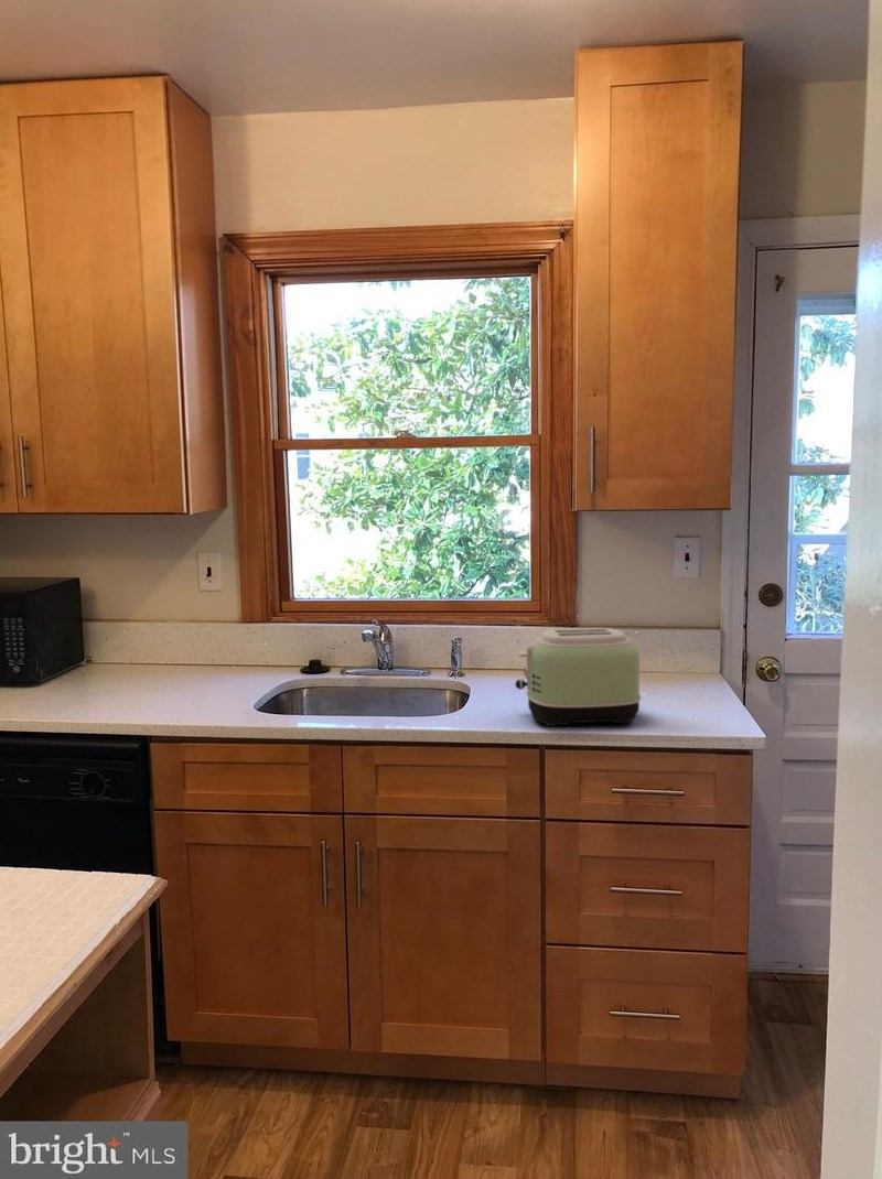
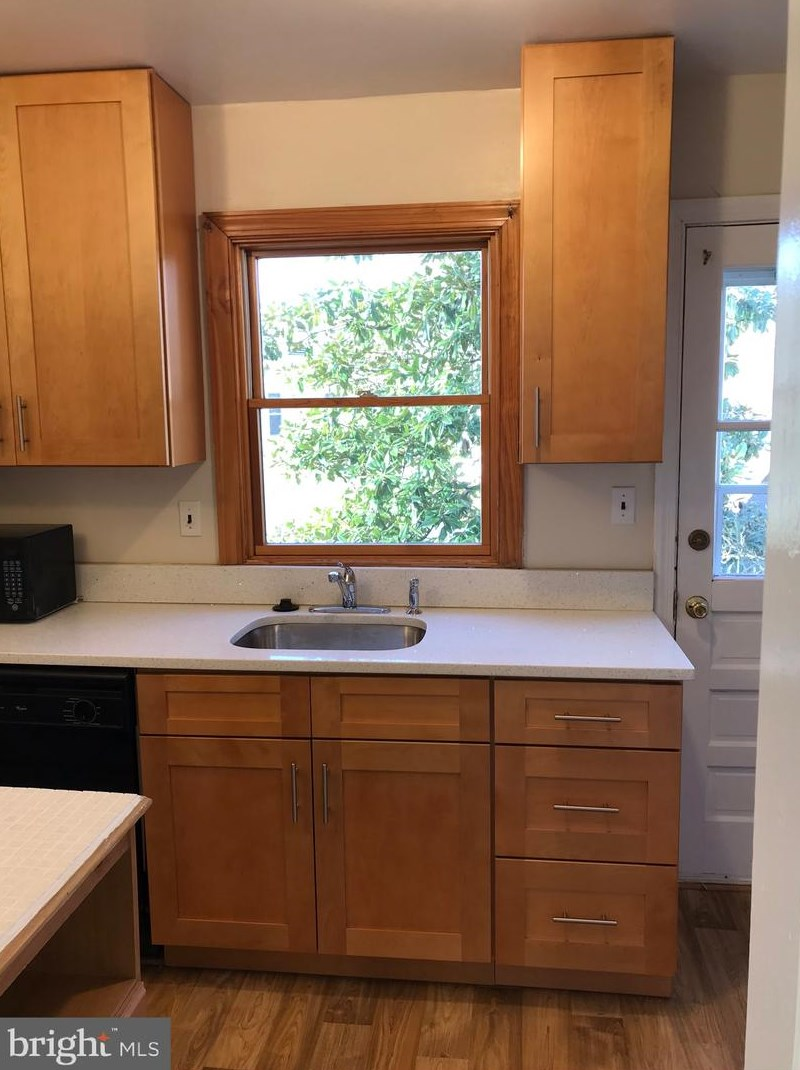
- toaster (578, 675)
